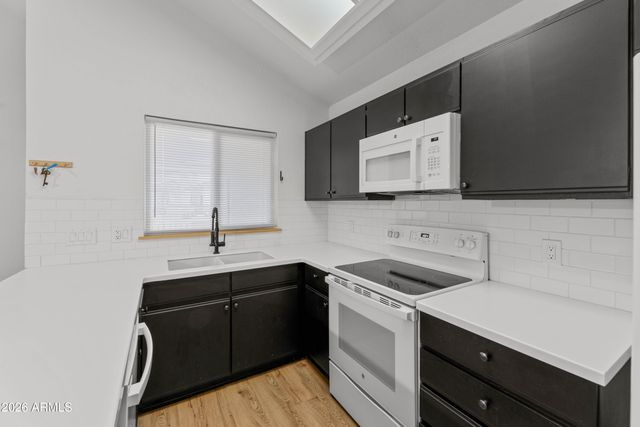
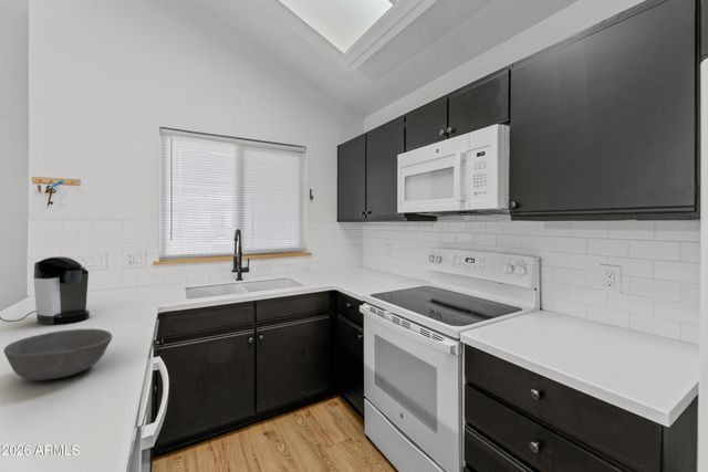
+ coffee maker (49, 290)
+ bowl (62, 355)
